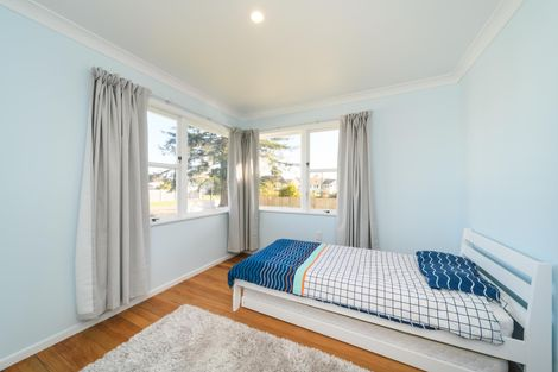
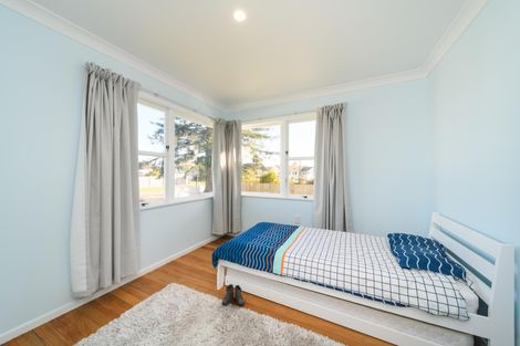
+ boots (232, 294)
